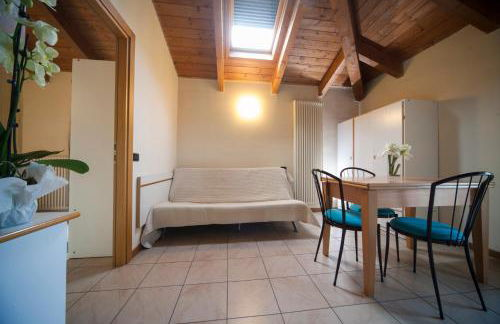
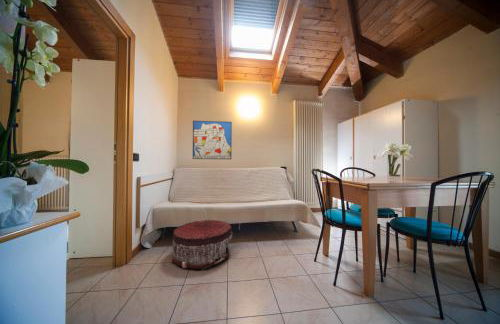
+ wall art (212, 140)
+ pouf (203, 239)
